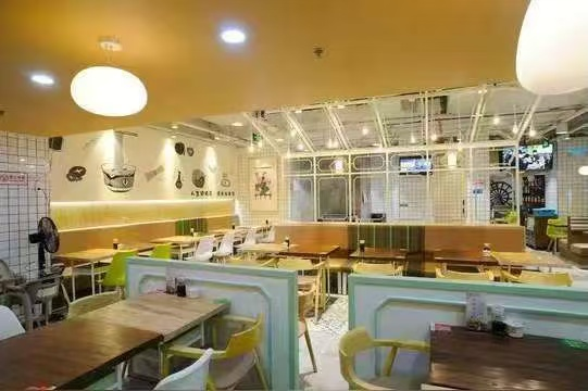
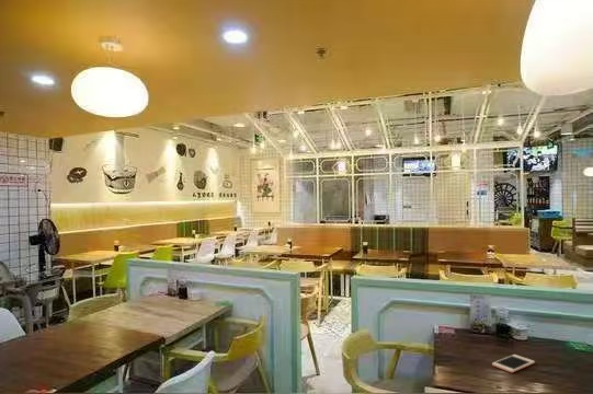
+ cell phone (513, 362)
